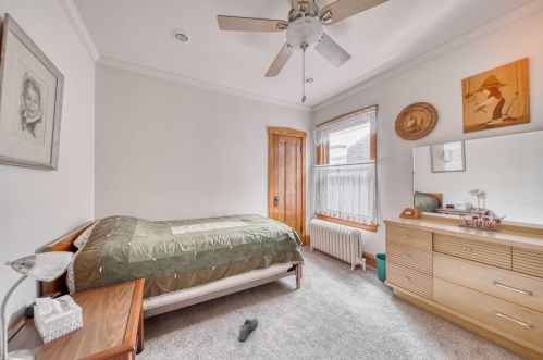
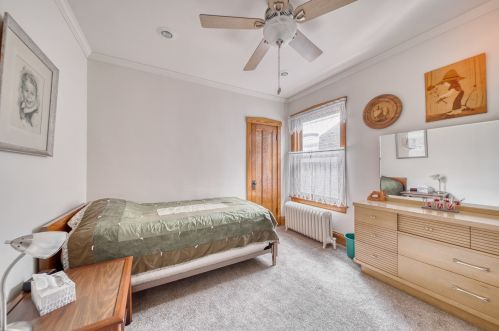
- shoe (248, 323)
